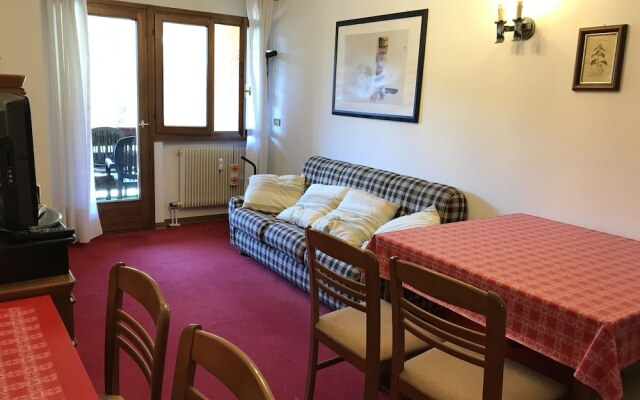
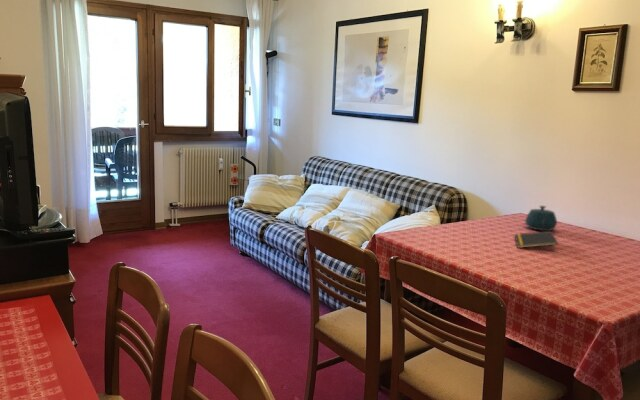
+ teapot (541, 217)
+ notepad (535, 239)
